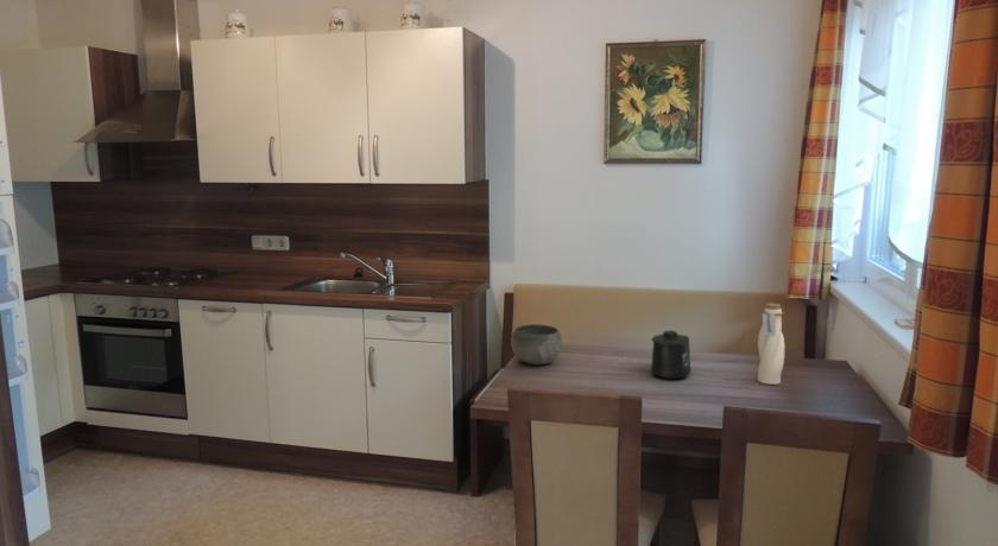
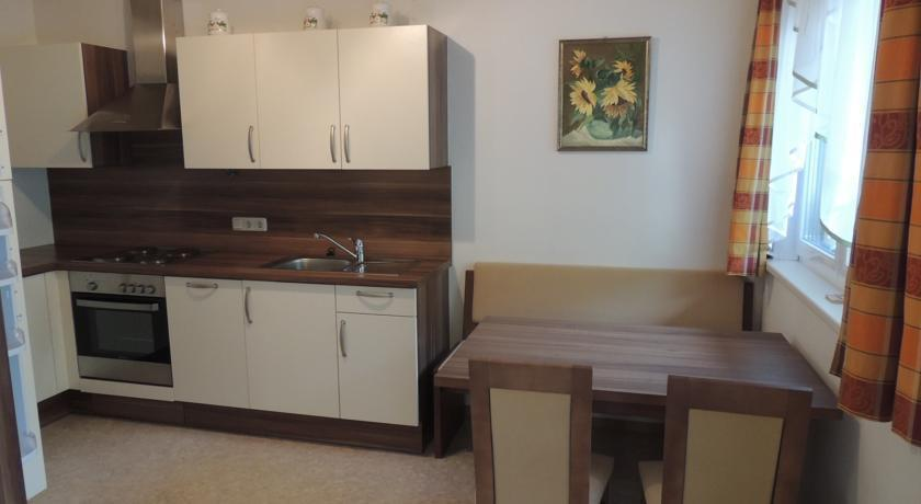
- water bottle (771, 343)
- mug (671, 351)
- bowl (536, 345)
